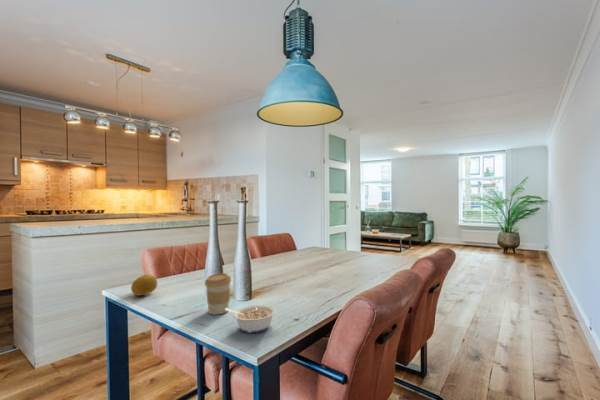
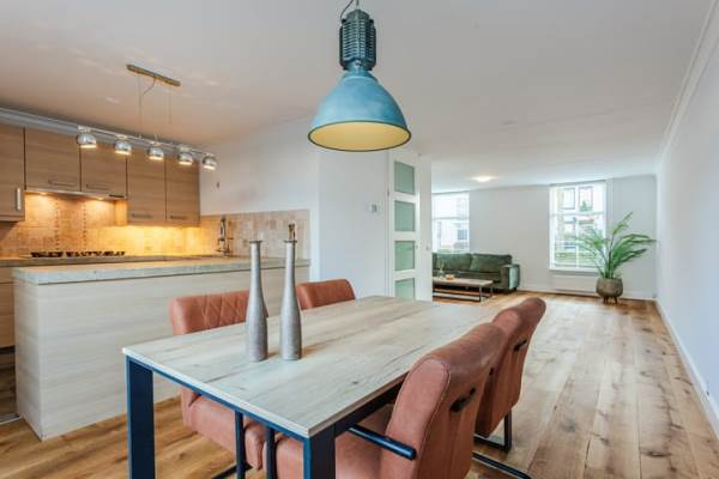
- fruit (144, 284)
- legume (253, 318)
- coffee cup (218, 293)
